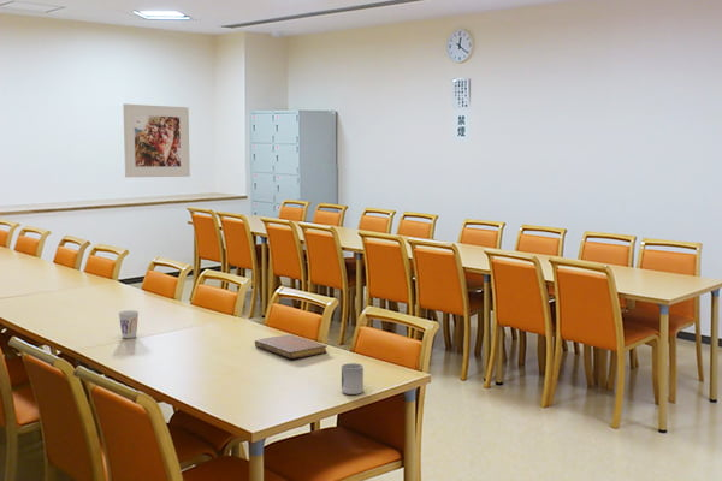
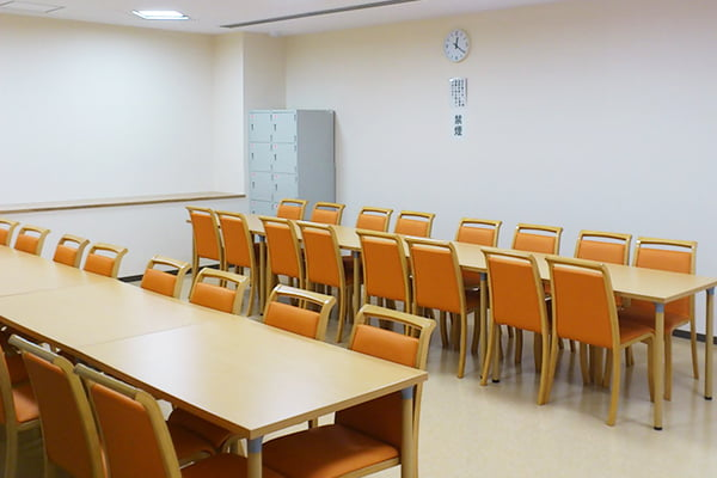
- cup (129, 323)
- notebook (290, 345)
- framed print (158, 141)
- cup (353, 376)
